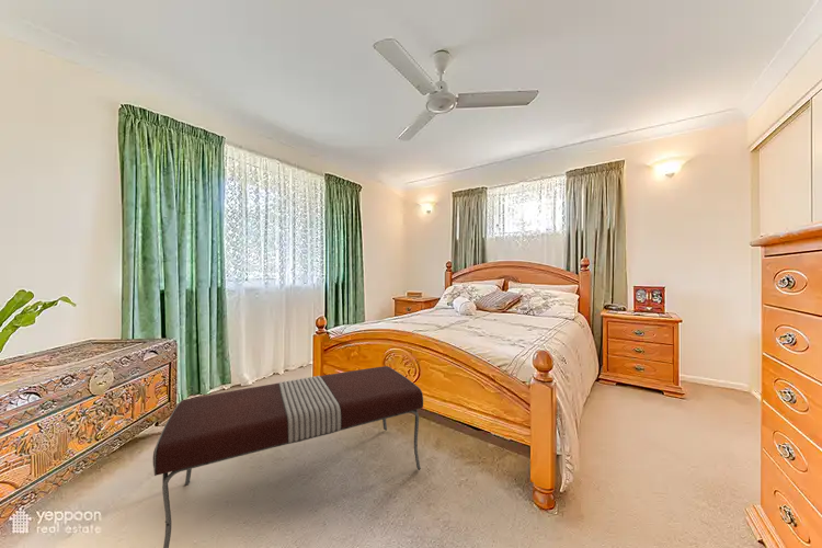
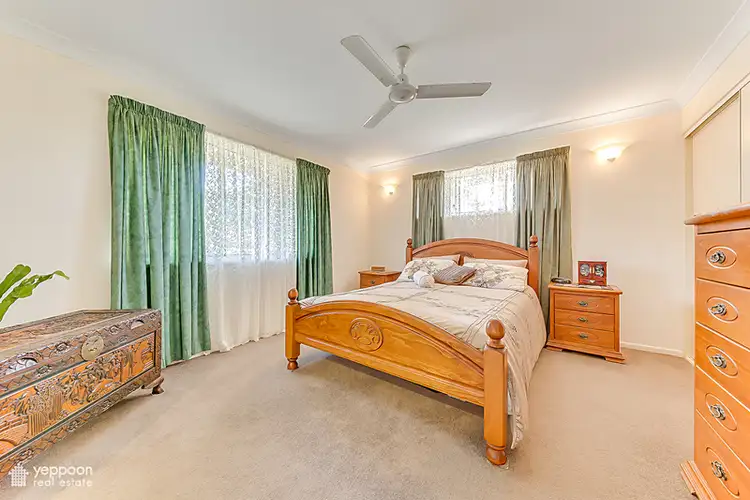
- bench (306, 433)
